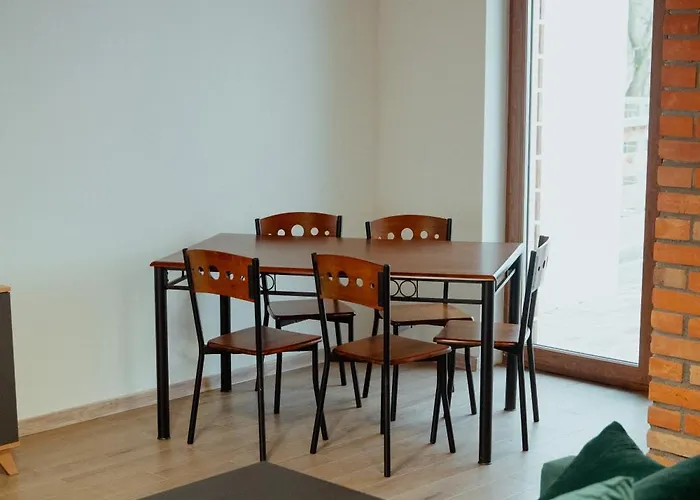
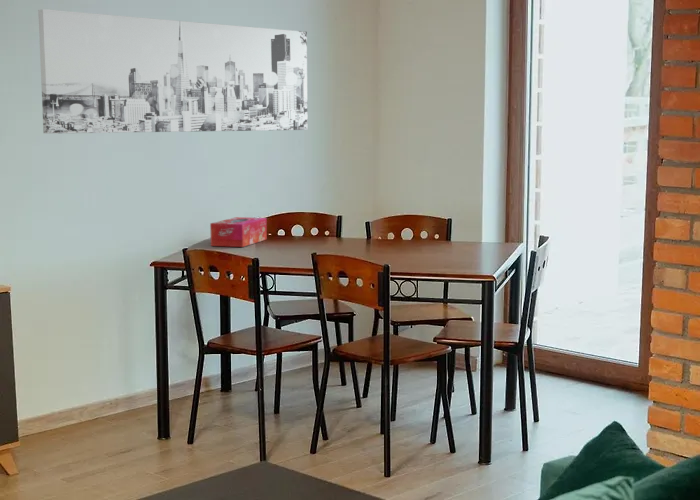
+ tissue box (239, 231)
+ wall art (189, 77)
